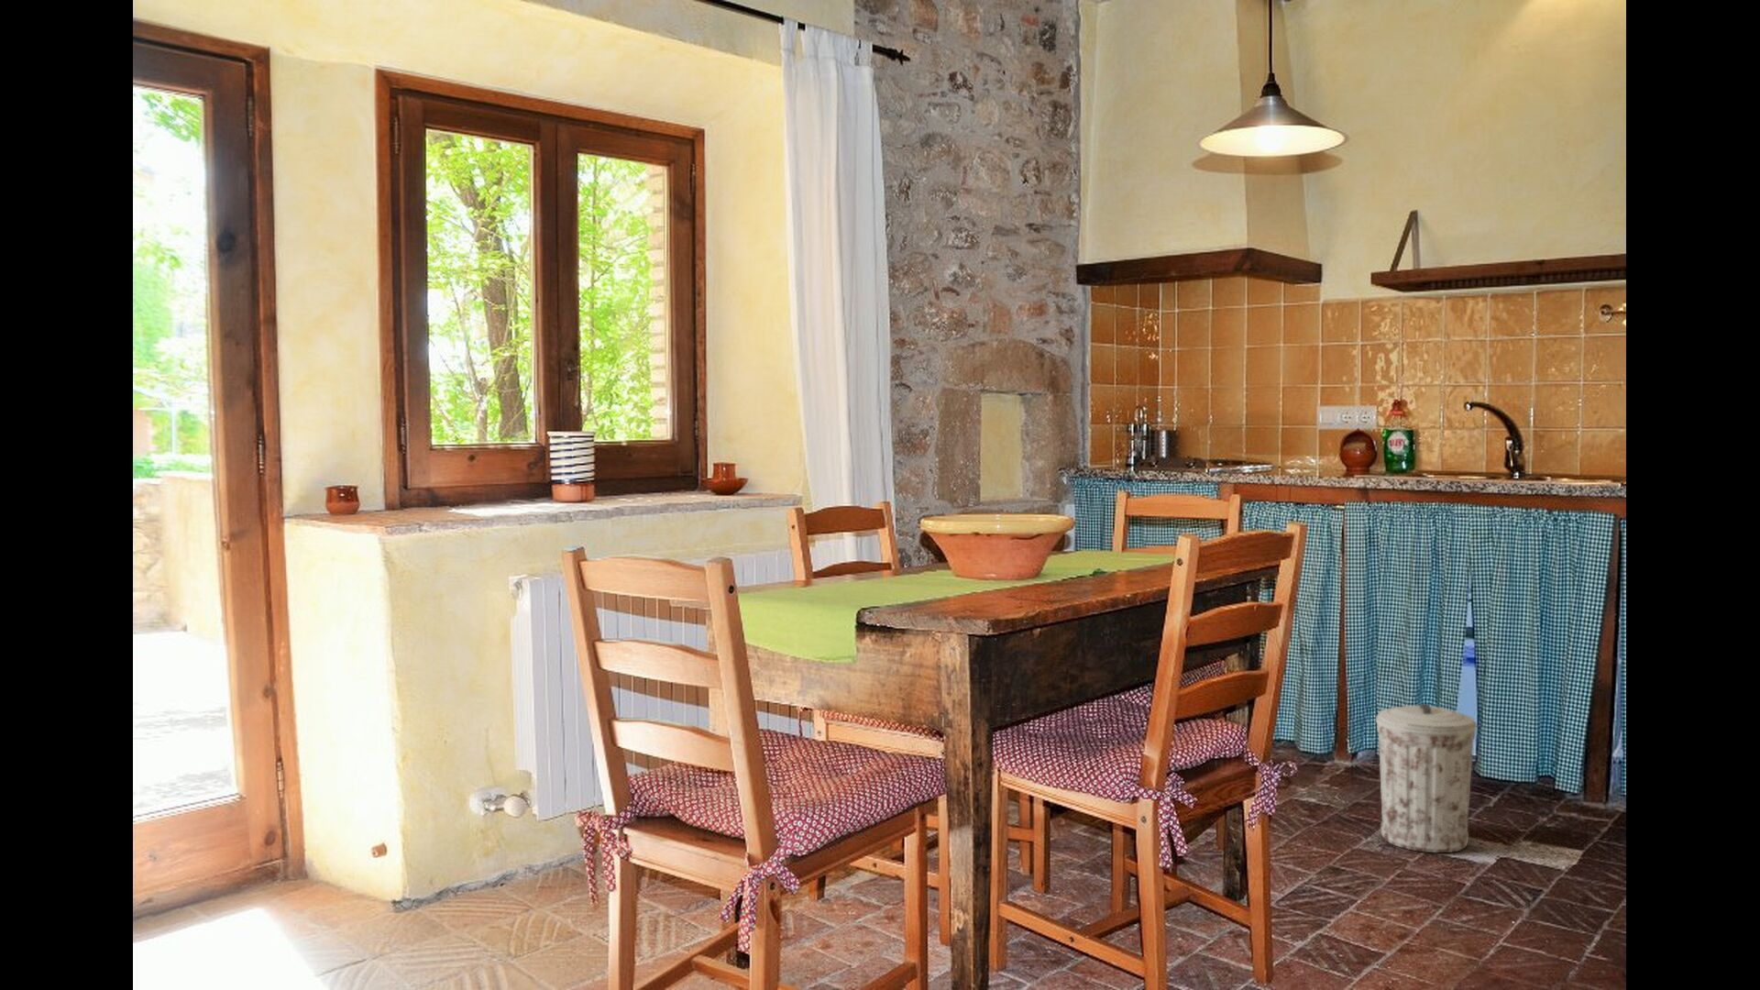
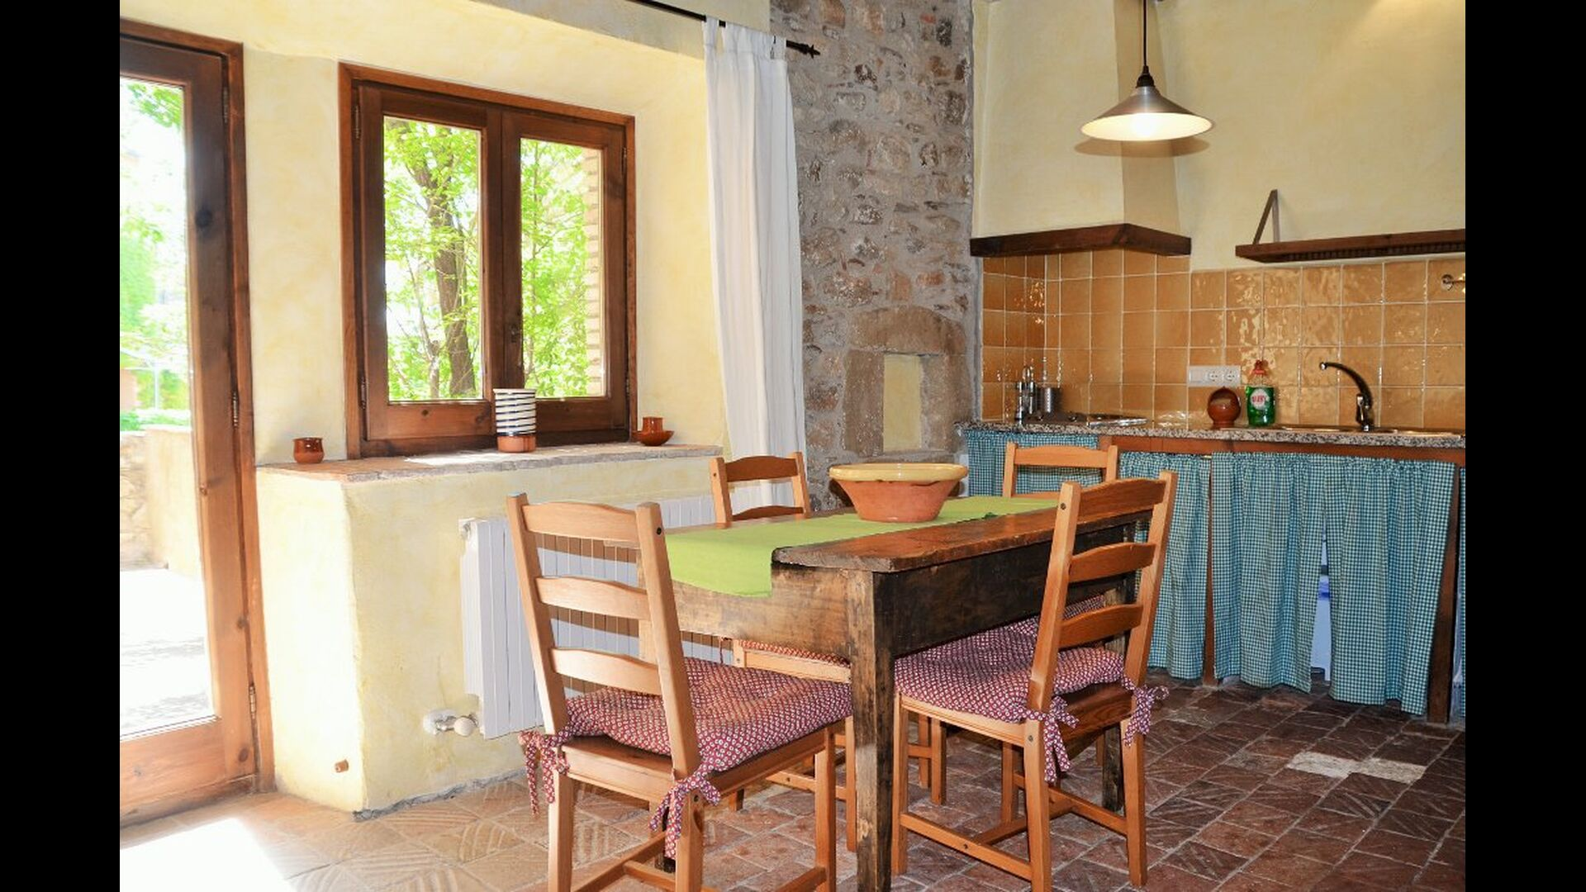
- trash can (1424, 772)
